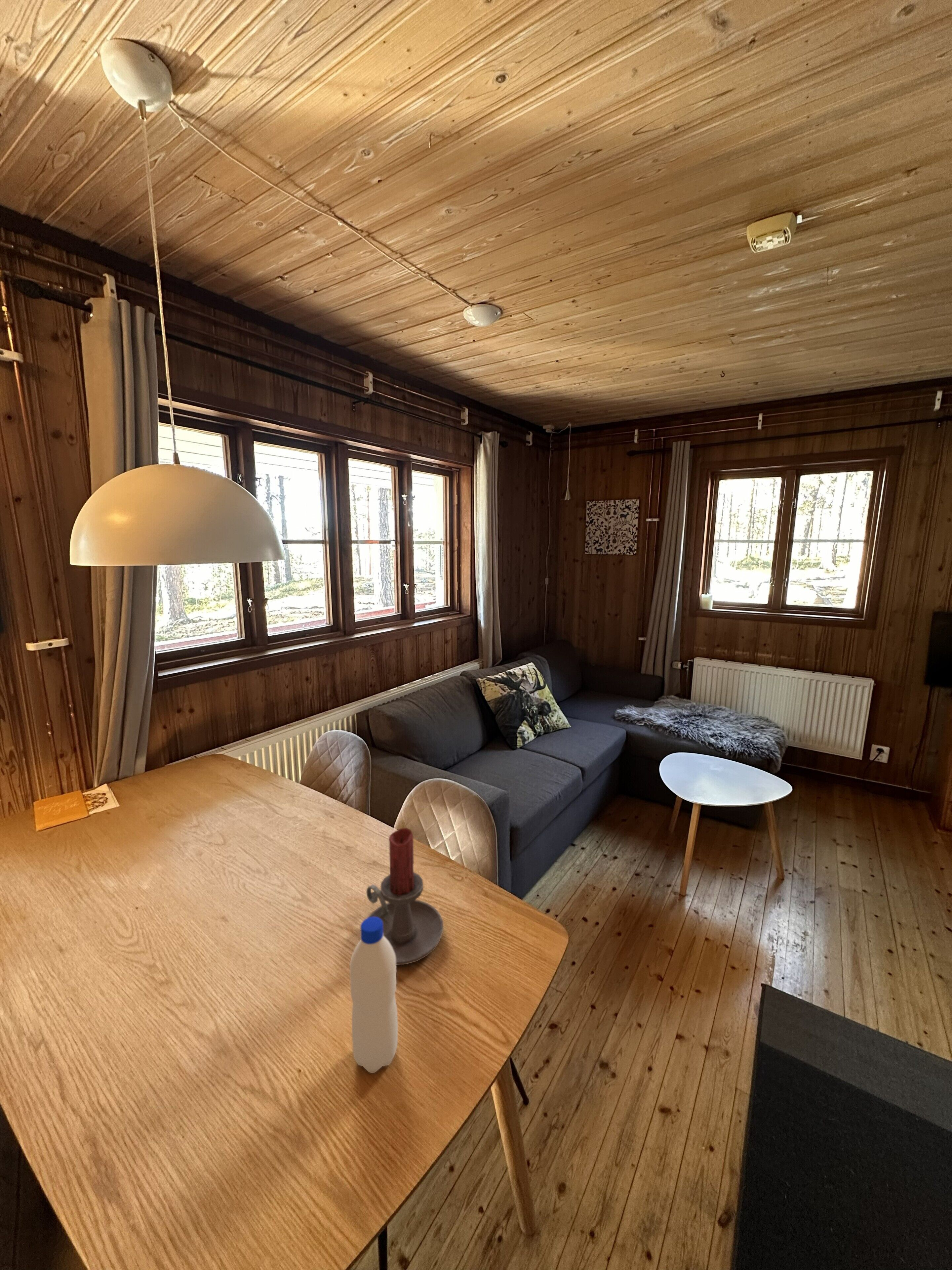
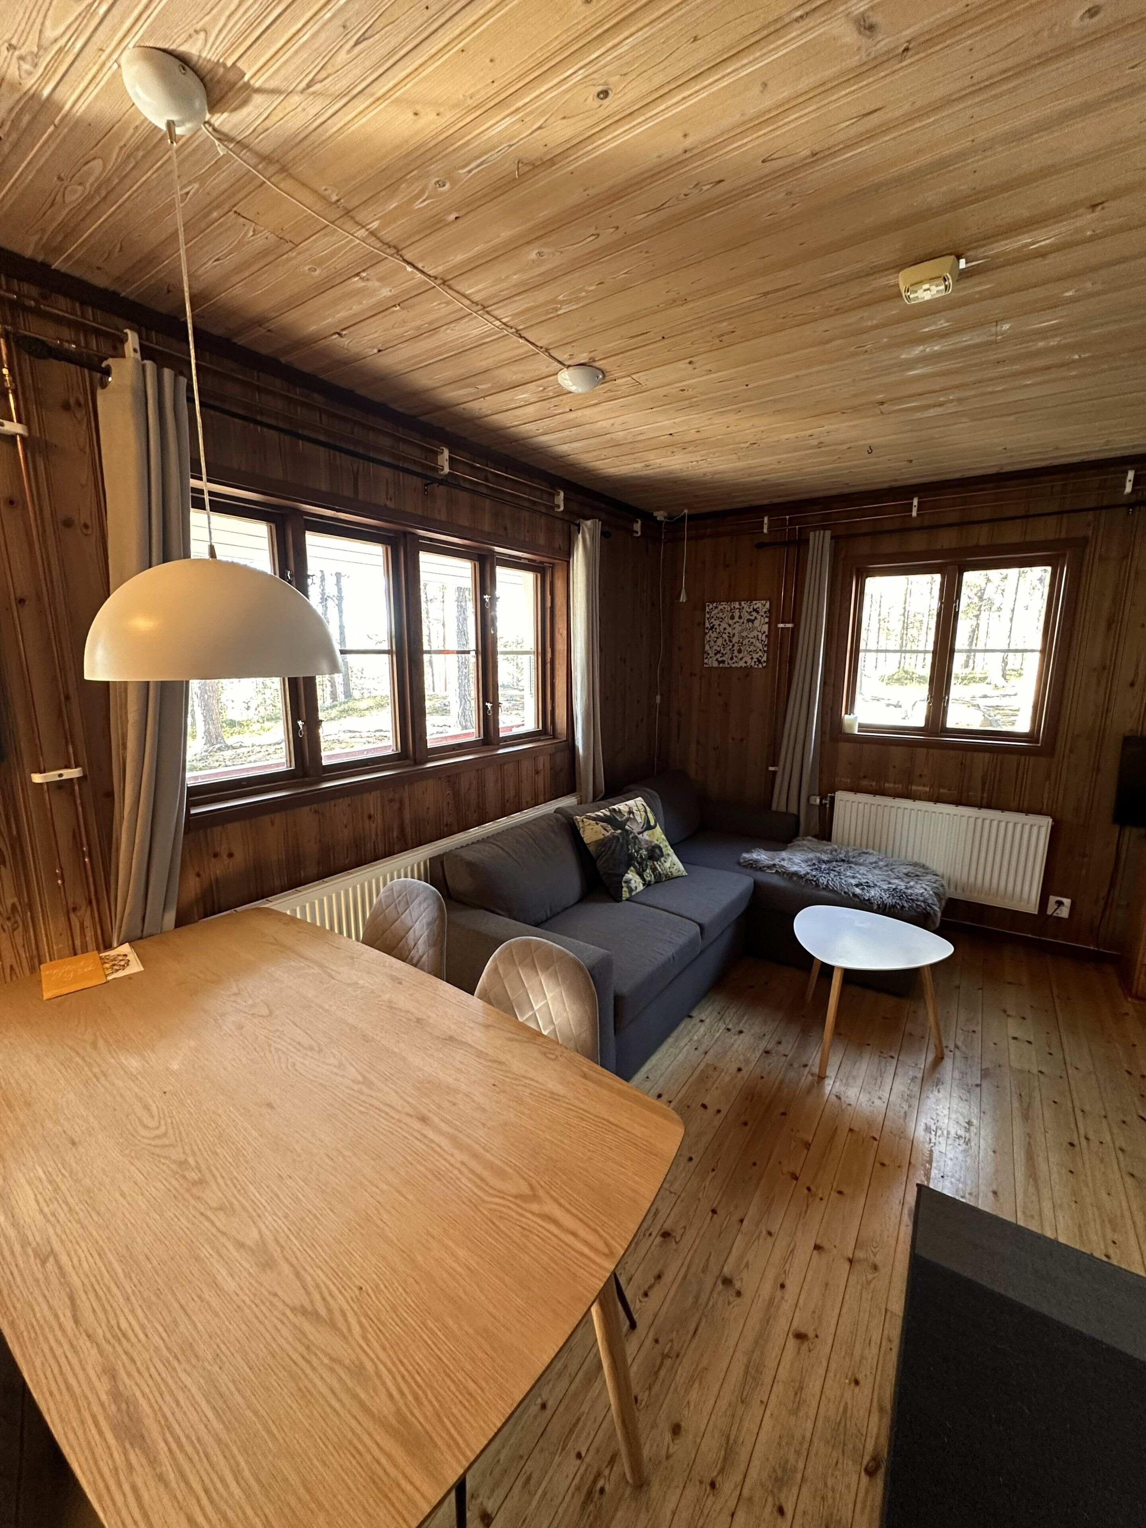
- candle holder (395, 880)
- water bottle (374, 991)
